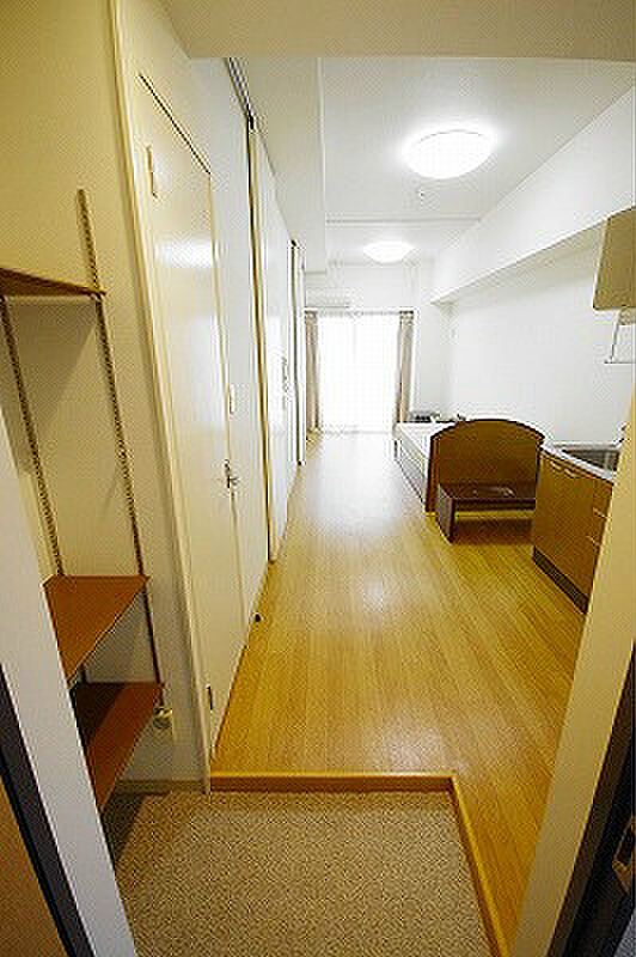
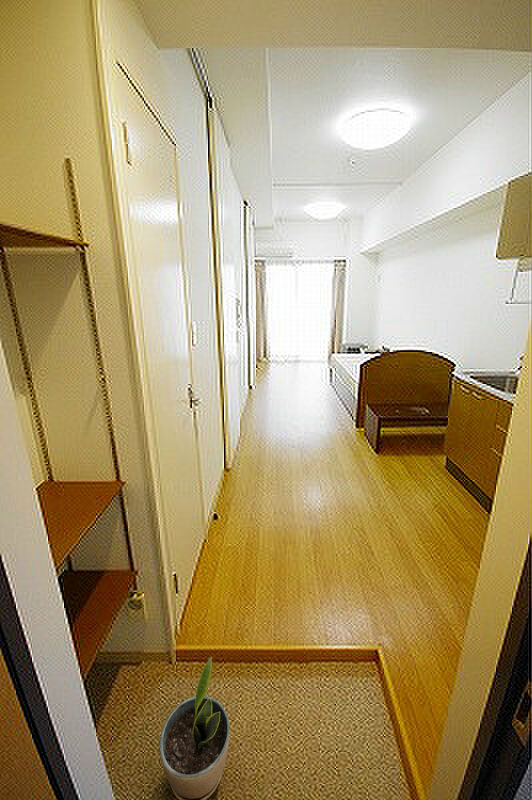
+ potted plant (194, 731)
